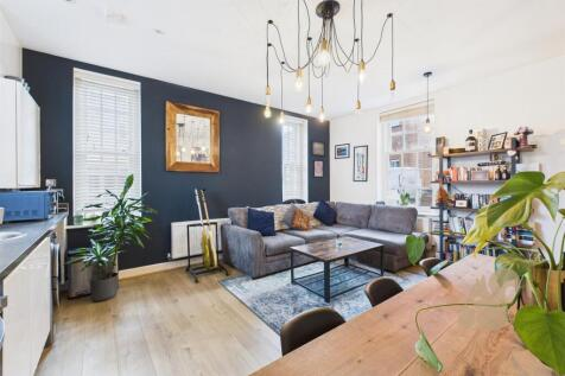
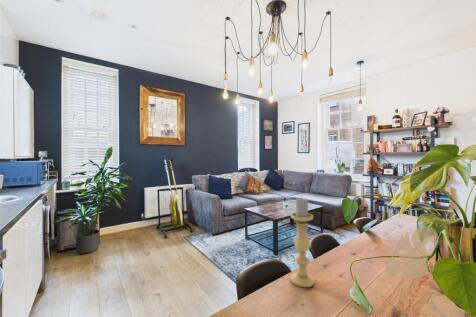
+ candle holder (302, 238)
